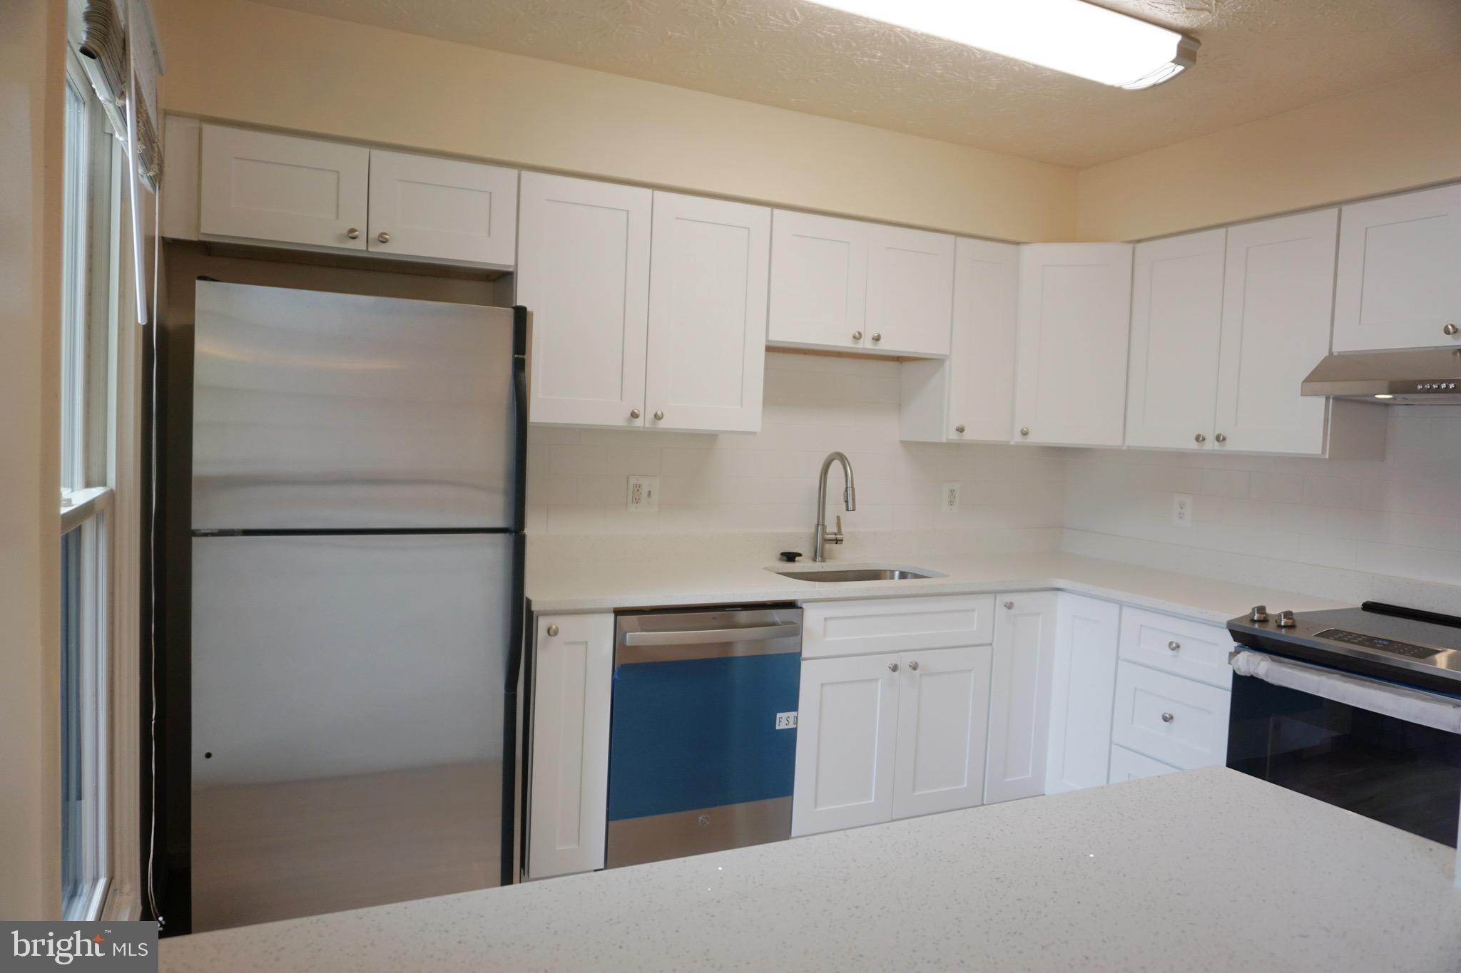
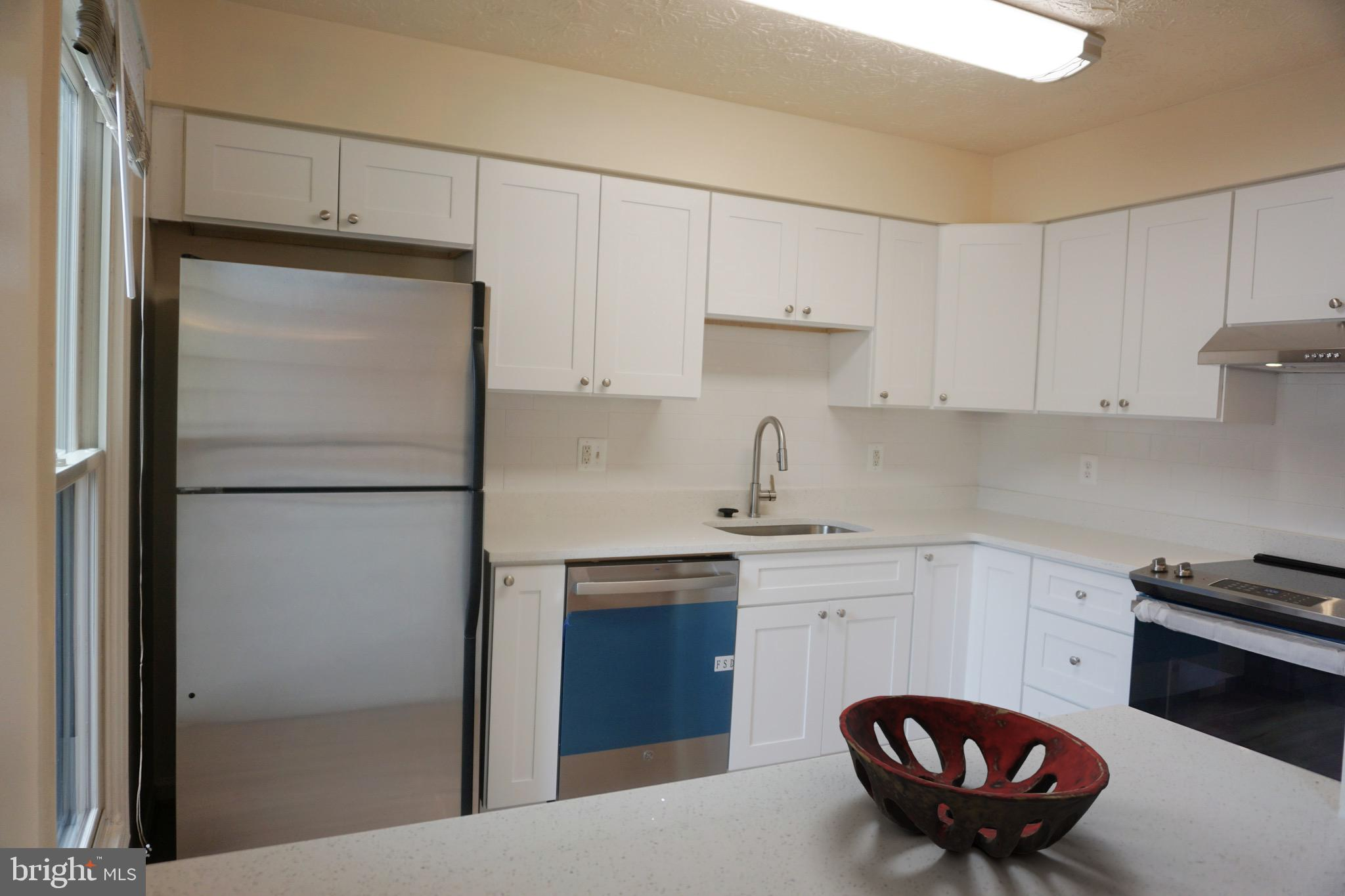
+ decorative bowl (965, 776)
